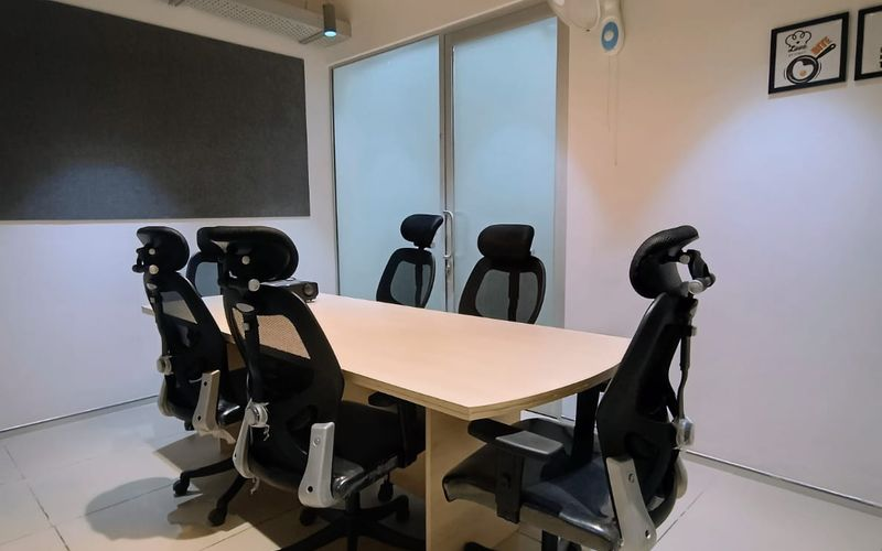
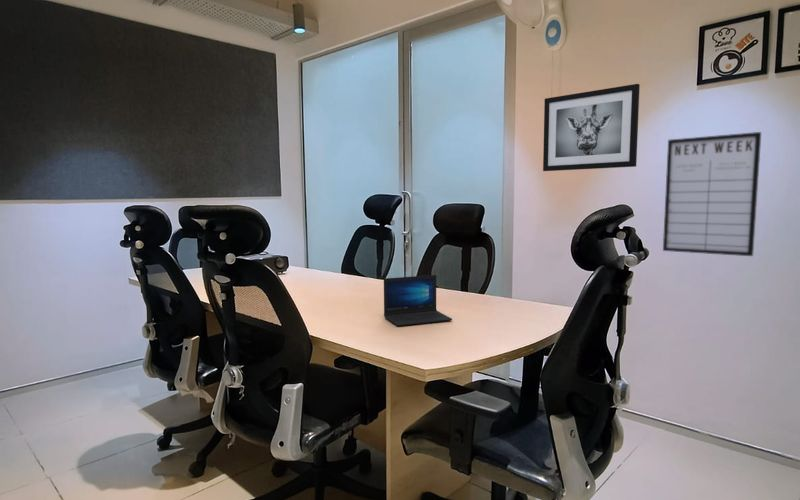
+ wall art (587, 130)
+ laptop (417, 299)
+ writing board (709, 195)
